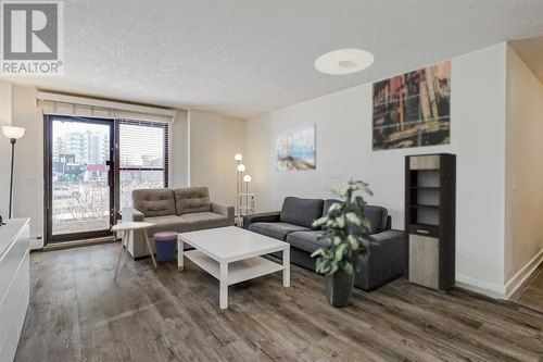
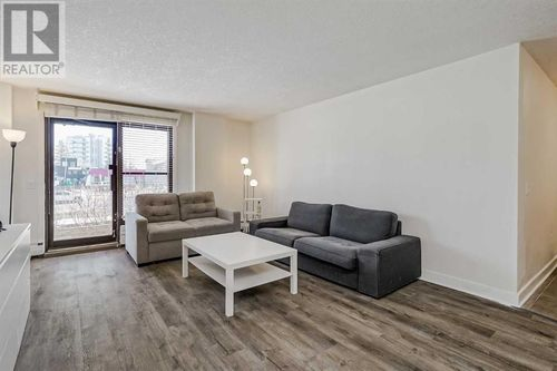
- side table (127, 246)
- cabinet (429, 219)
- indoor plant (340, 237)
- wall art (406, 110)
- ceiling light (343, 60)
- wall art (294, 149)
- coffee cup (165, 246)
